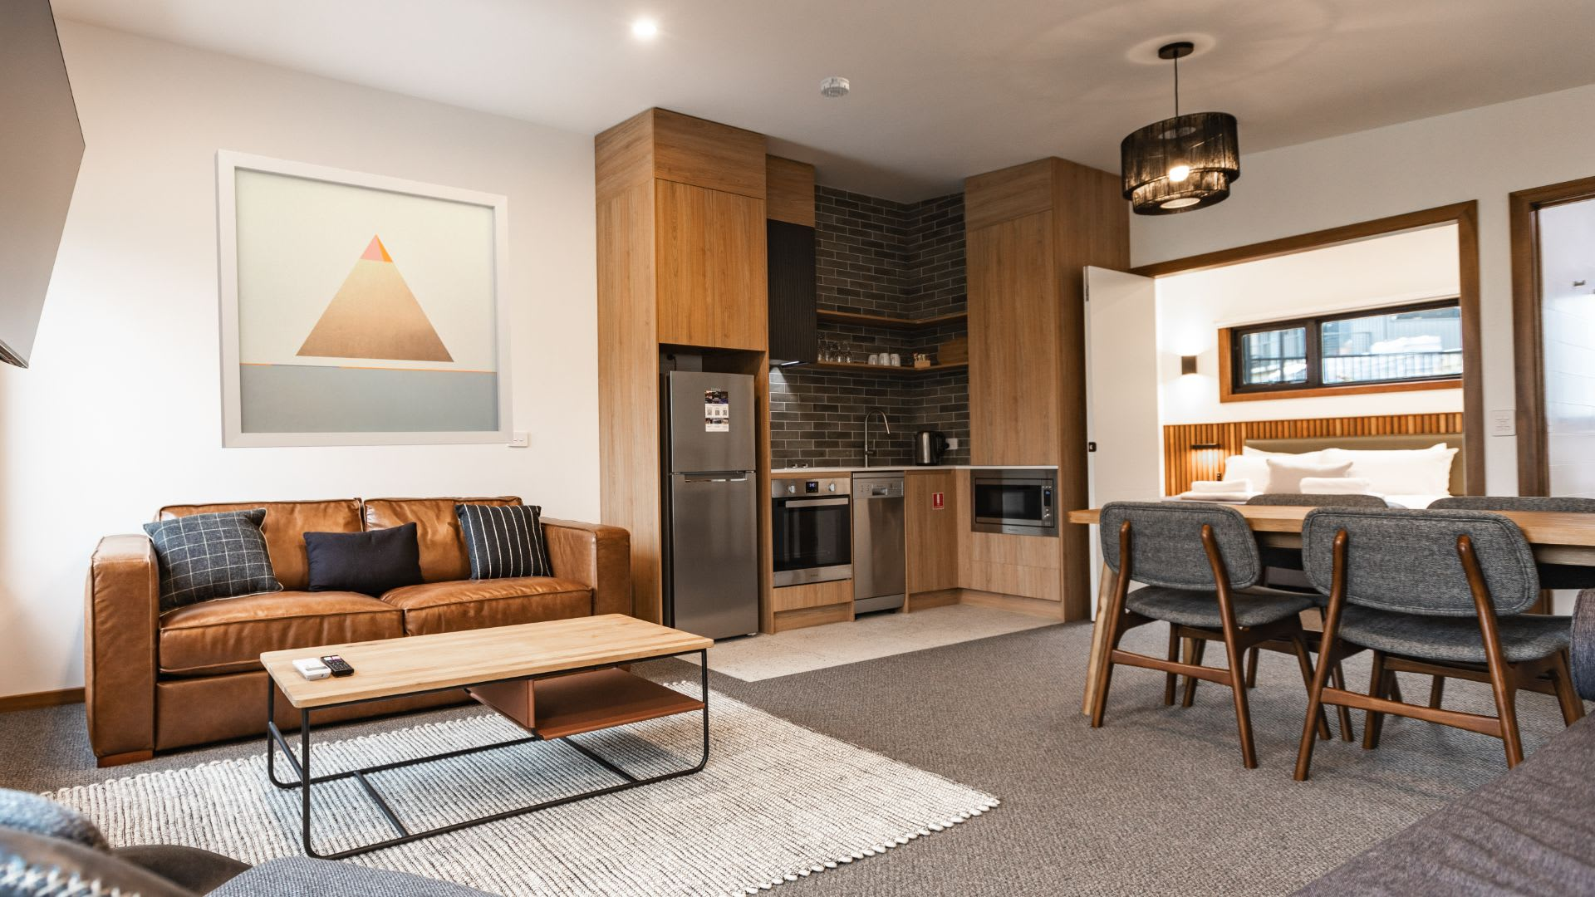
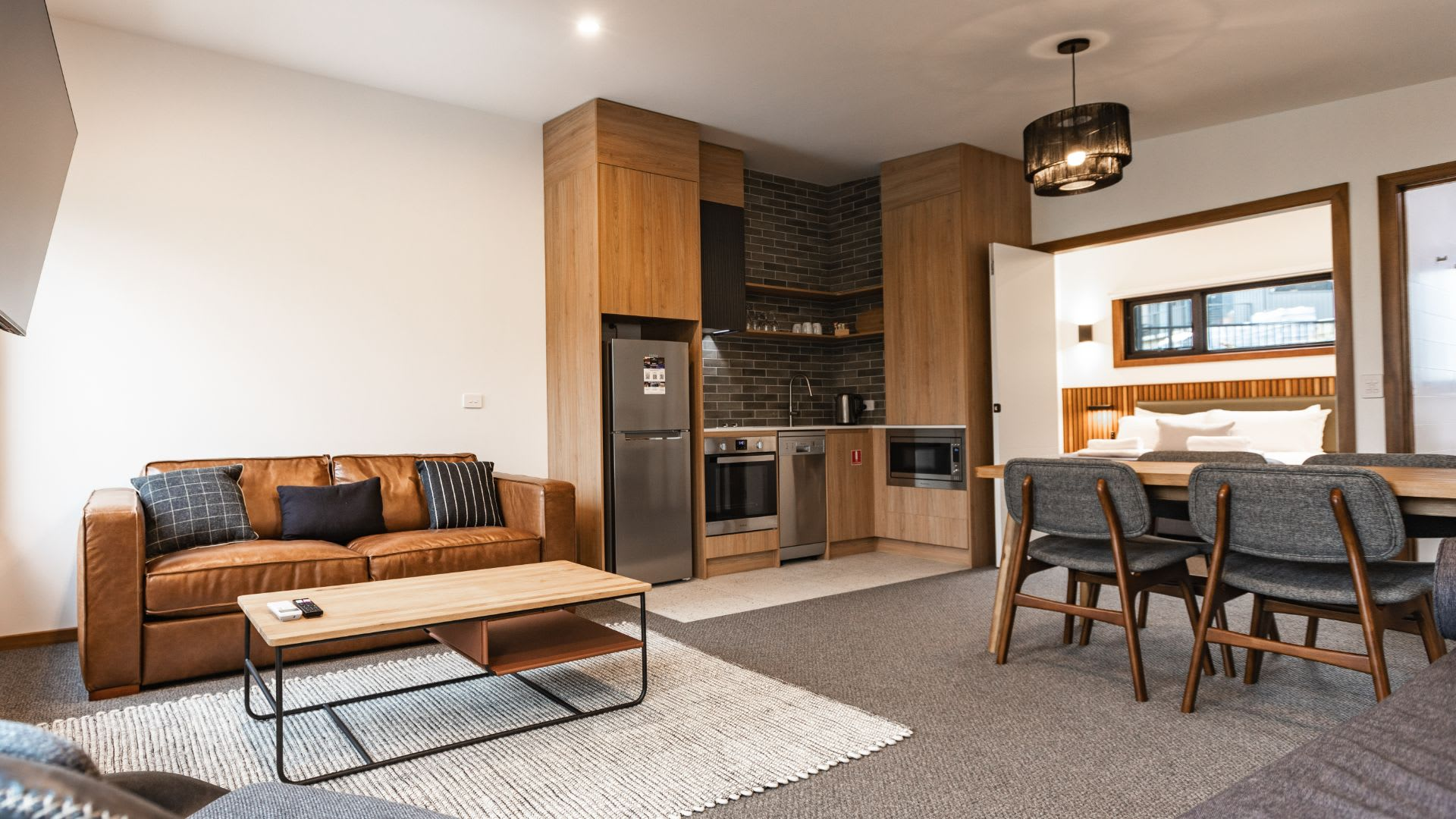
- wall art (377, 311)
- smoke detector (834, 87)
